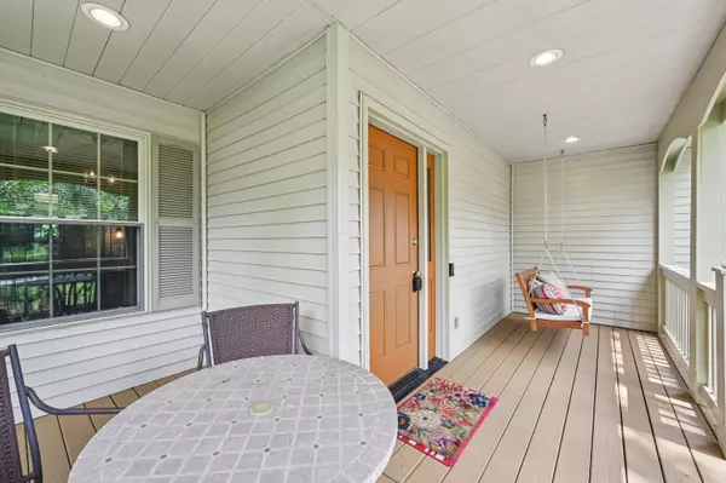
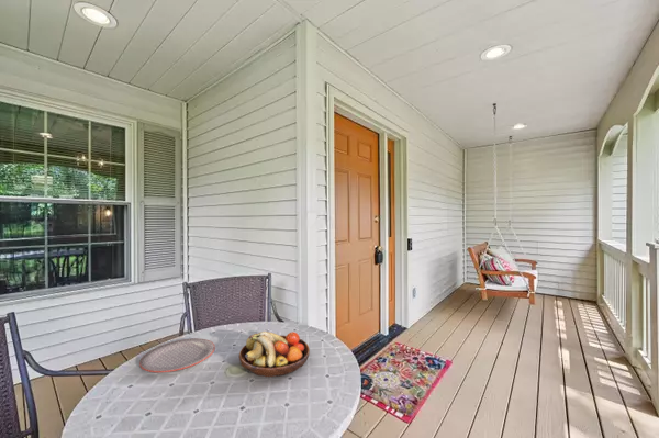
+ fruit bowl (275, 347)
+ plate (179, 356)
